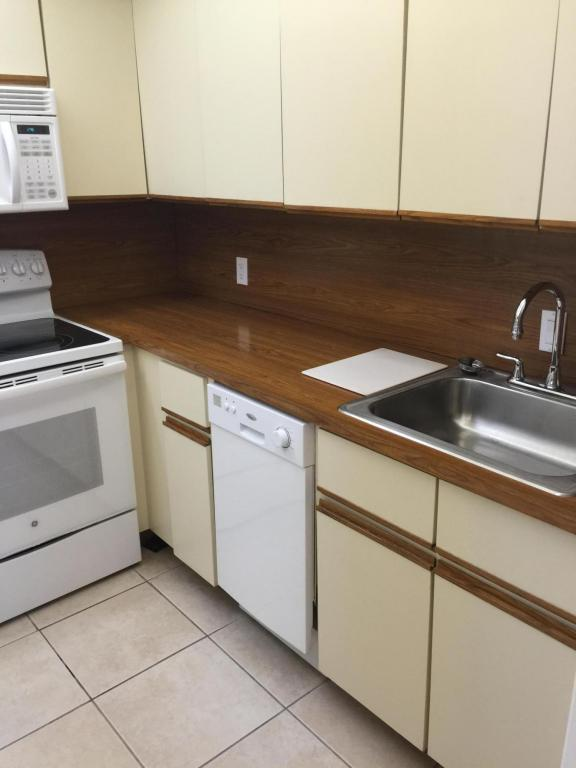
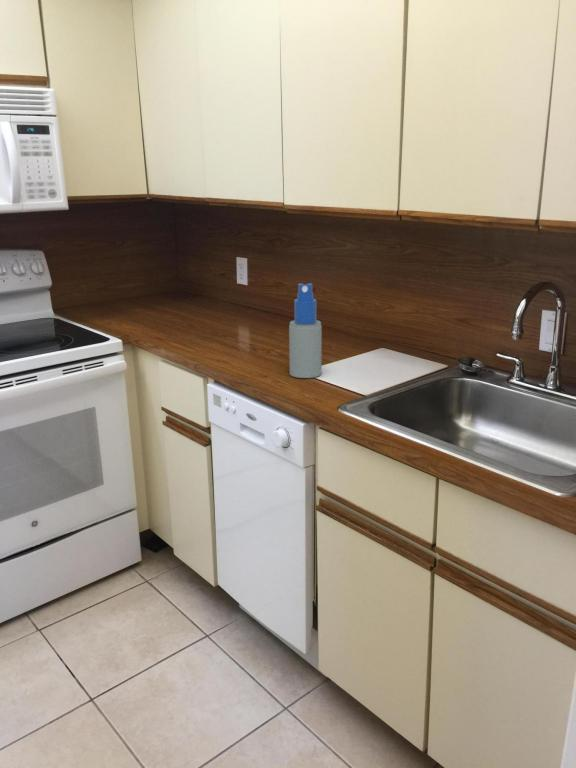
+ spray bottle (305, 329)
